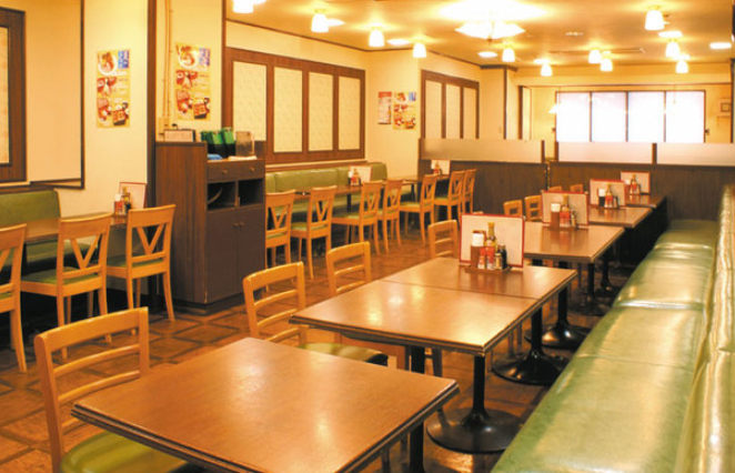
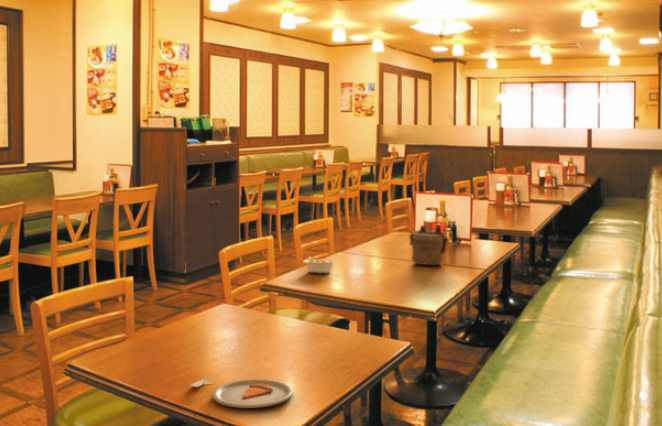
+ teapot (429, 244)
+ dinner plate (240, 389)
+ legume (318, 265)
